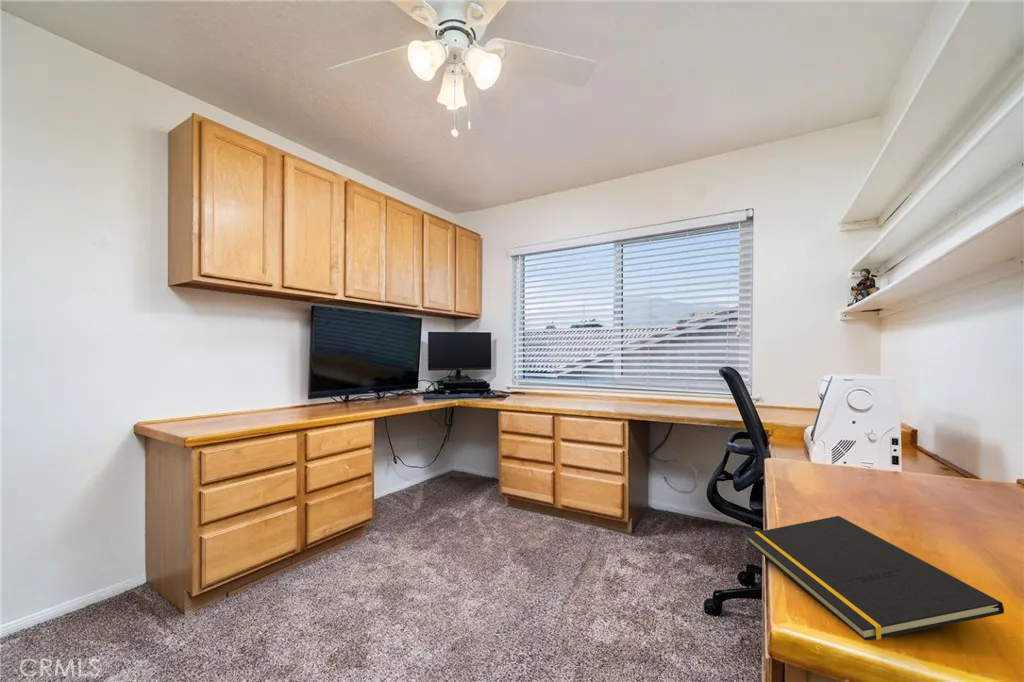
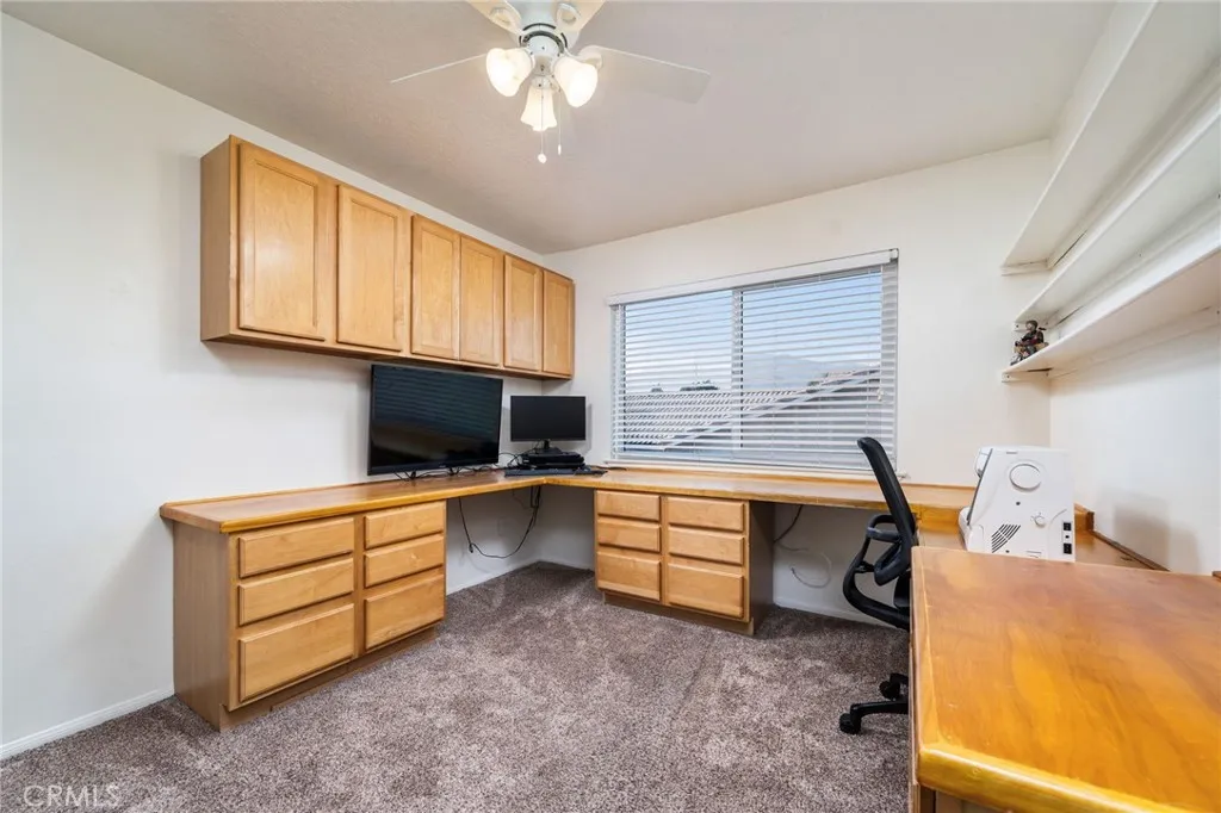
- notepad (849, 566)
